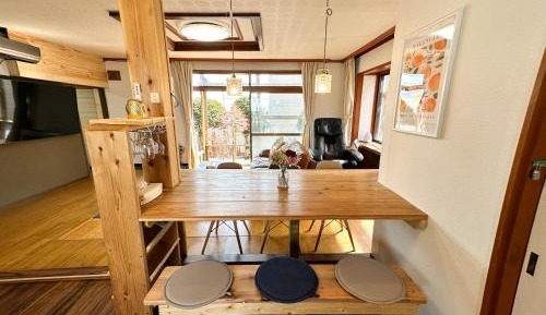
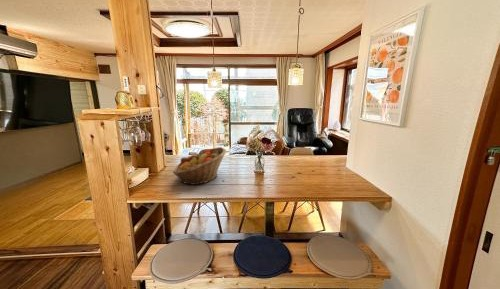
+ fruit basket (200, 163)
